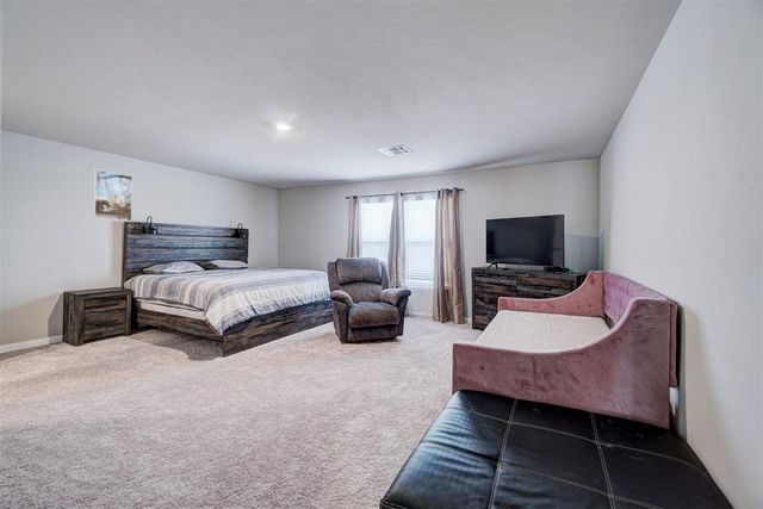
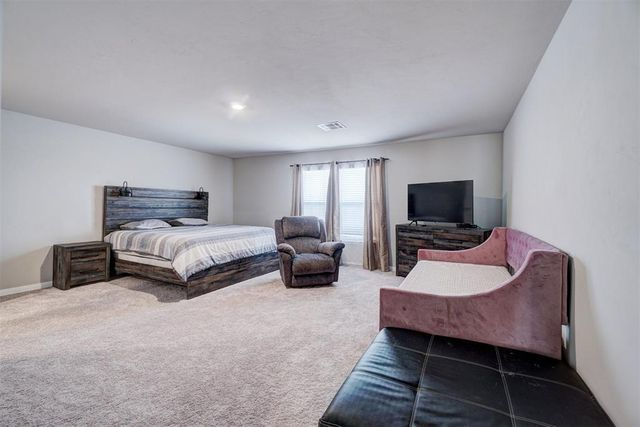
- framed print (113, 195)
